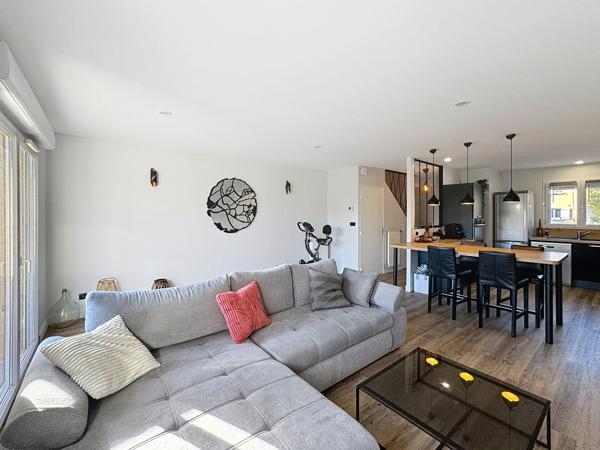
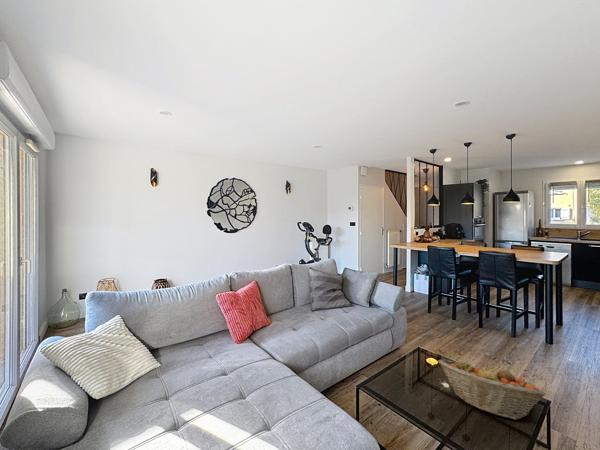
+ fruit basket (486, 382)
